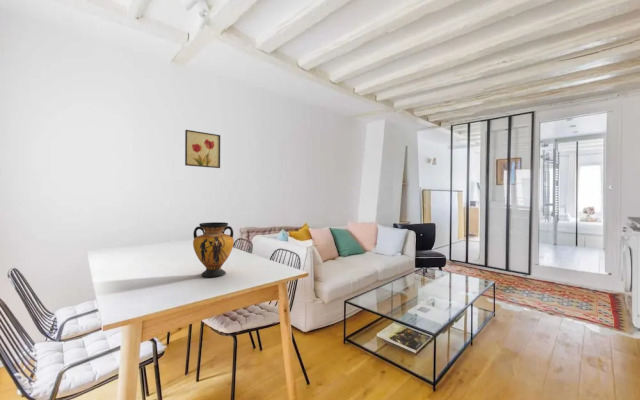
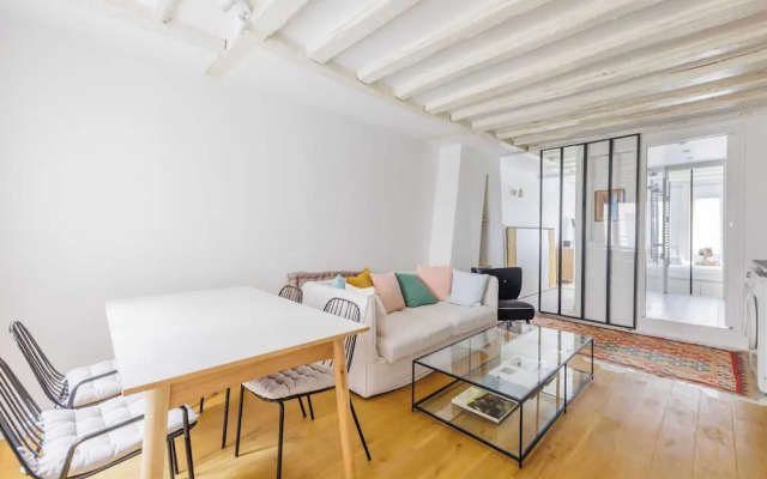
- vase (213, 248)
- wall art (203, 149)
